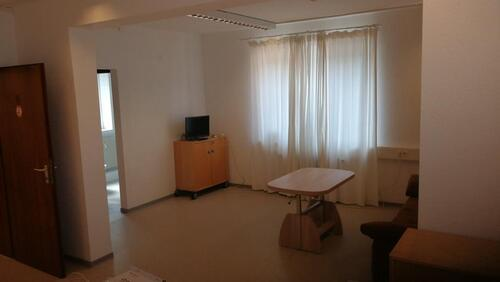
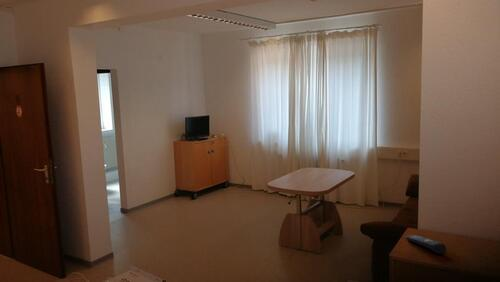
+ remote control (425, 242)
